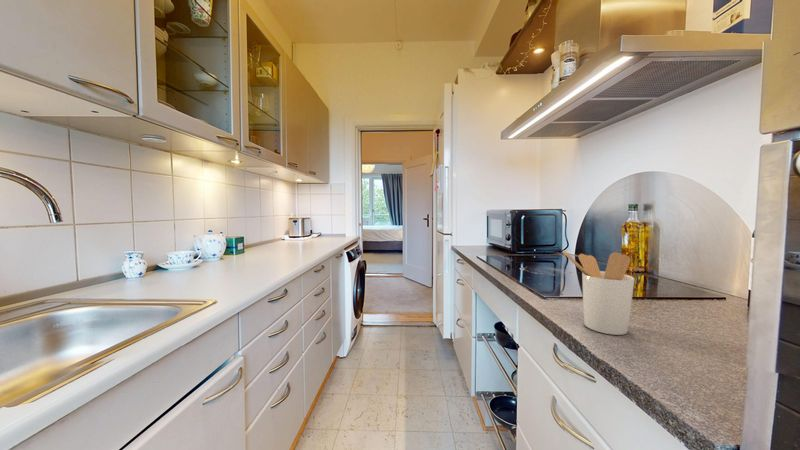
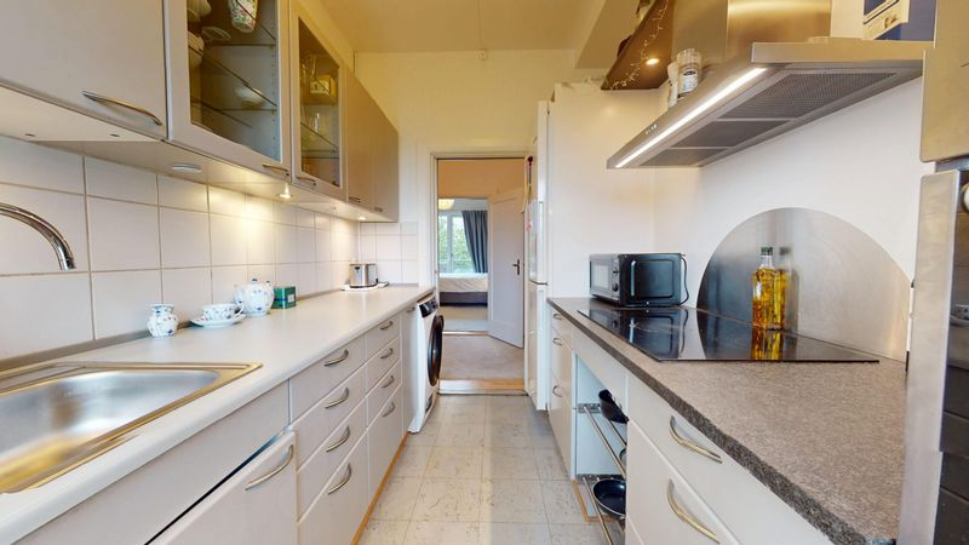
- utensil holder (594, 288)
